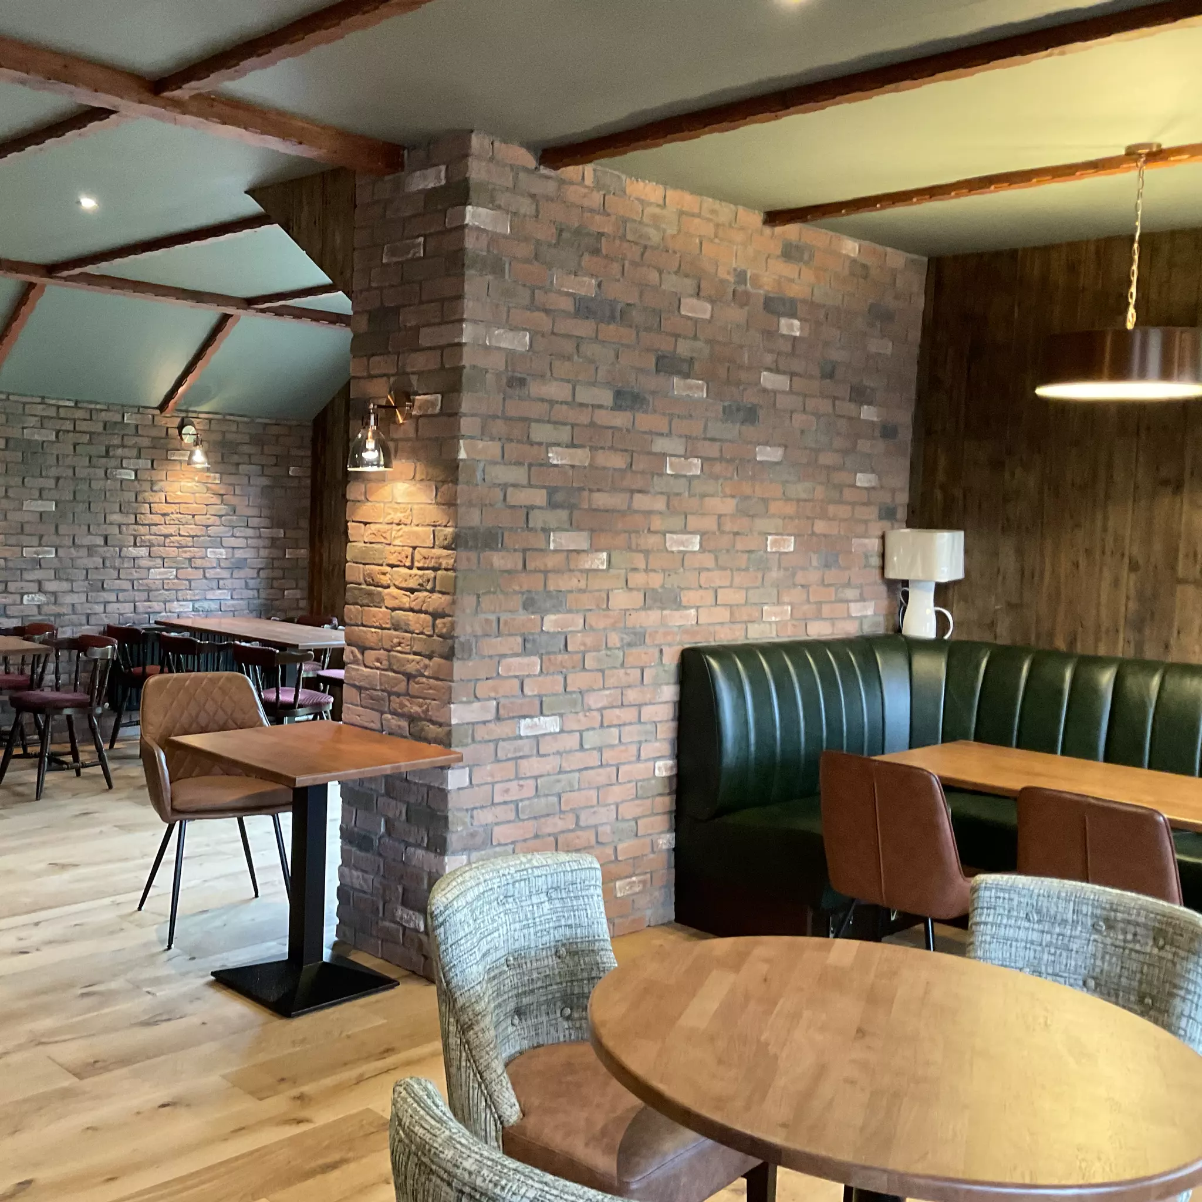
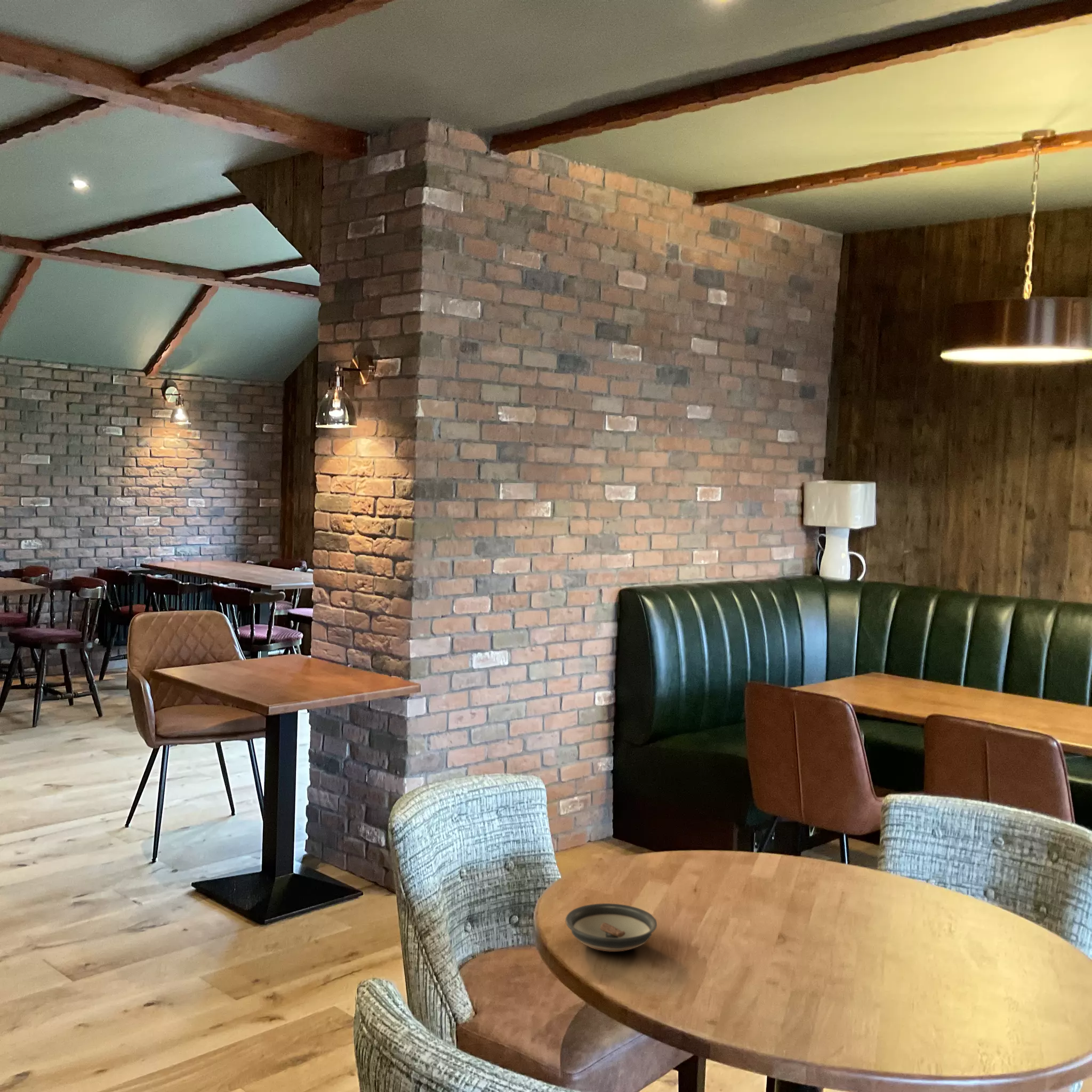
+ saucer (611, 931)
